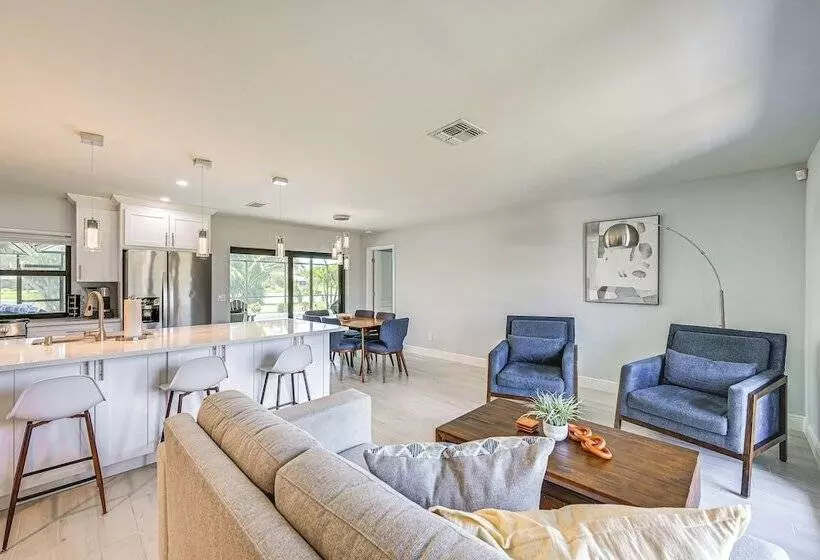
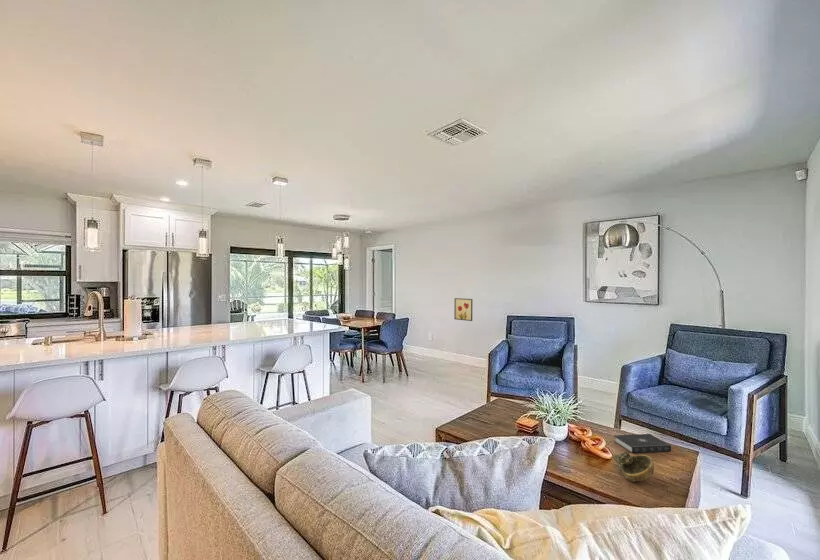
+ wall art (463, 309)
+ decorative bowl (629, 463)
+ book (641, 443)
